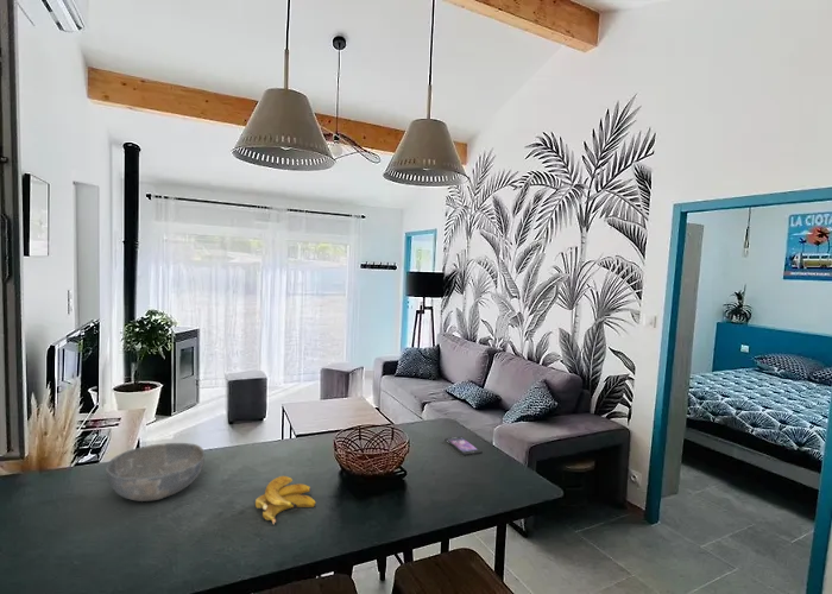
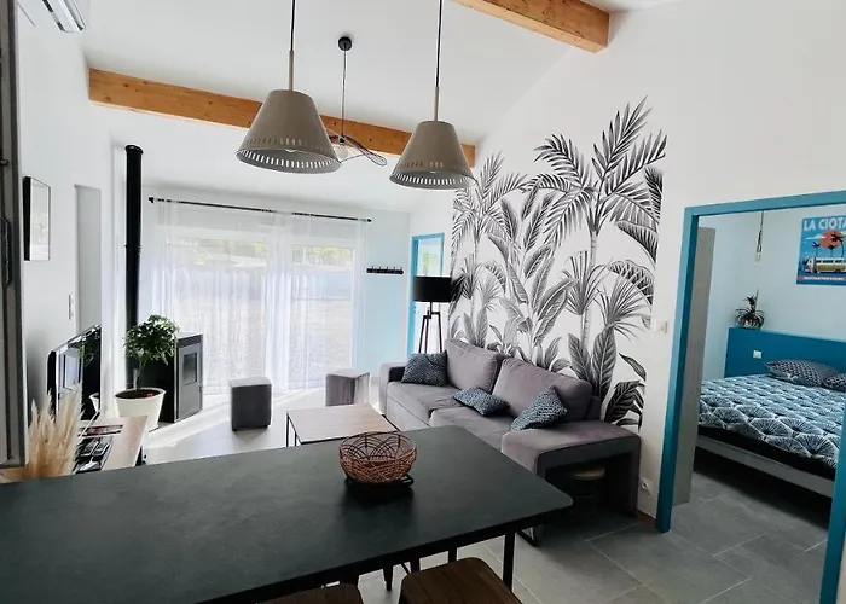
- smartphone (462, 446)
- bowl (157, 474)
- banana (285, 498)
